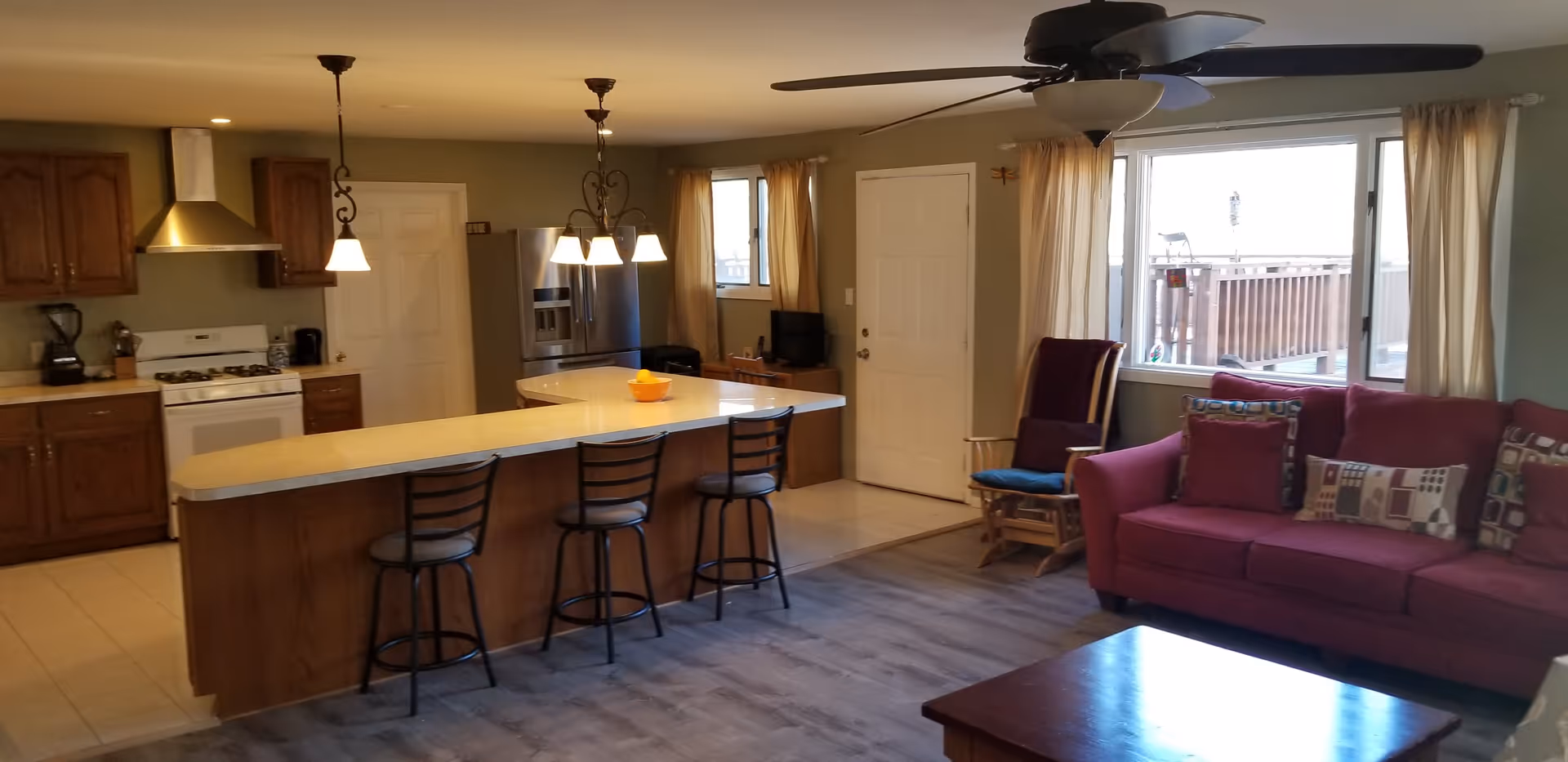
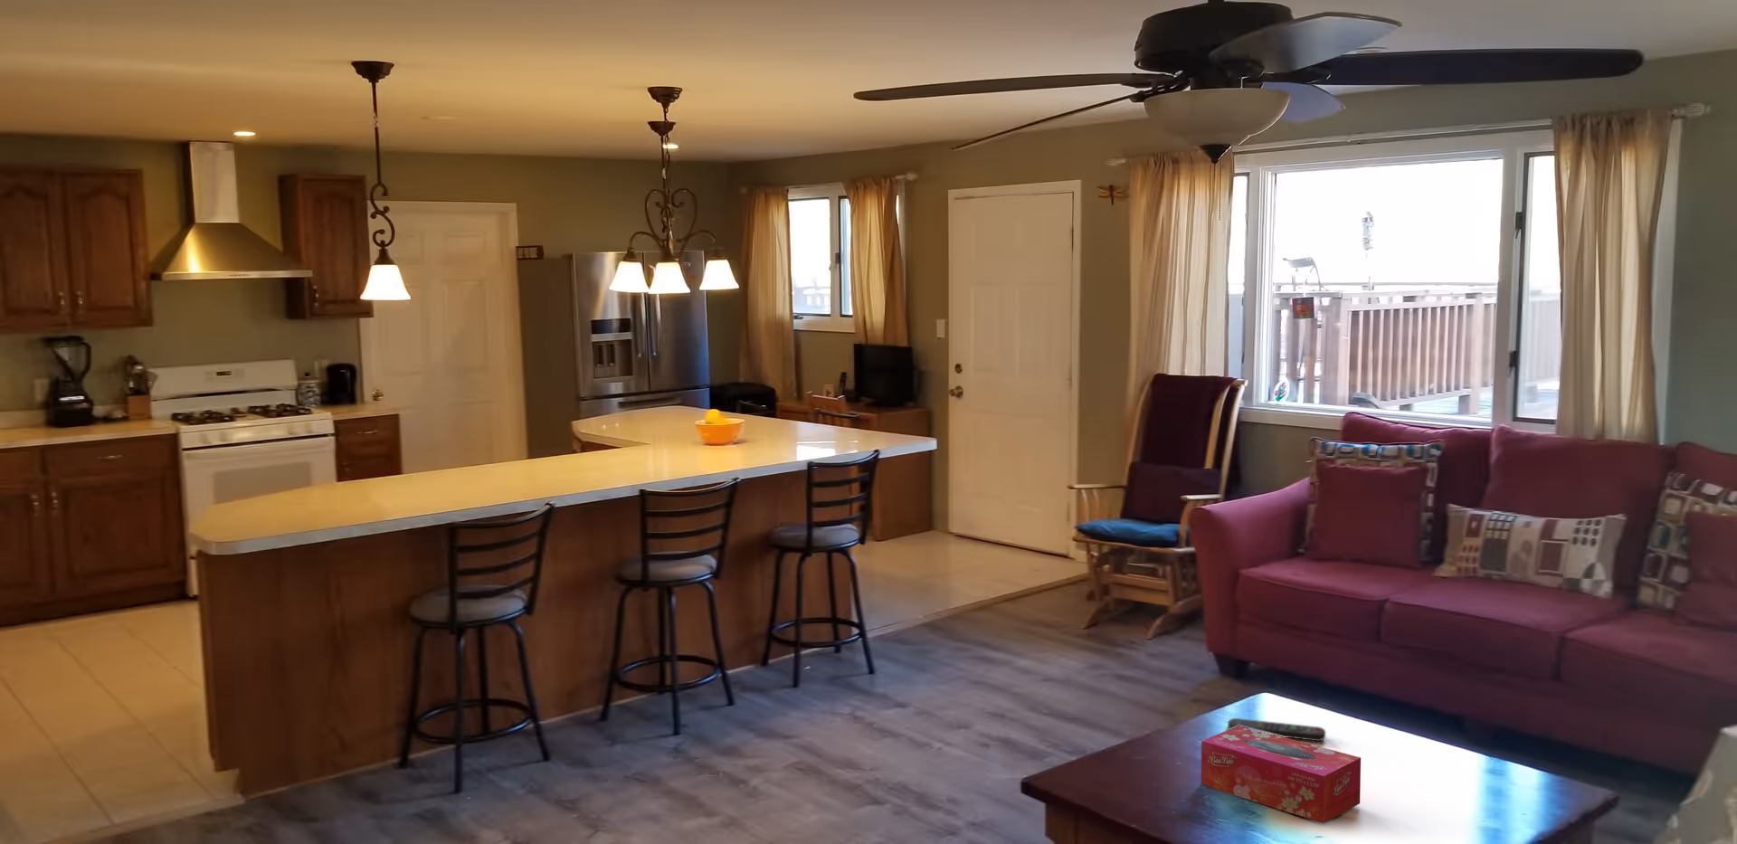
+ remote control (1276, 728)
+ tissue box (1278, 771)
